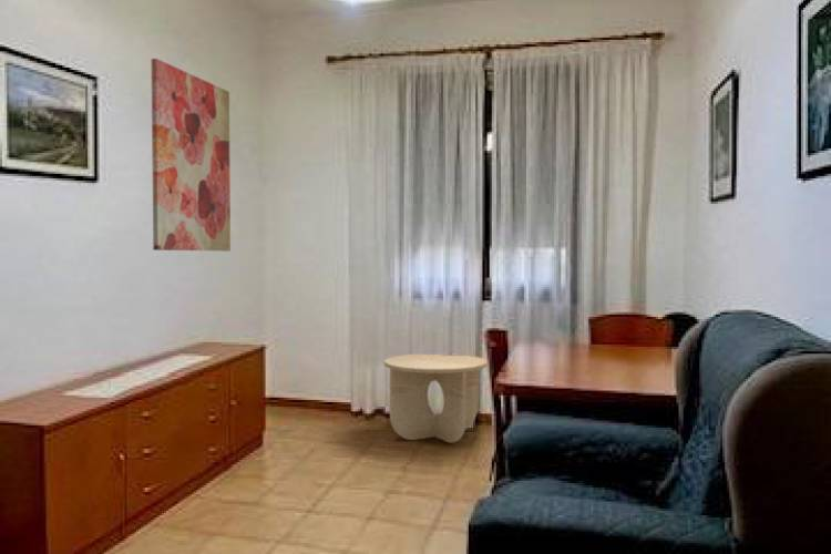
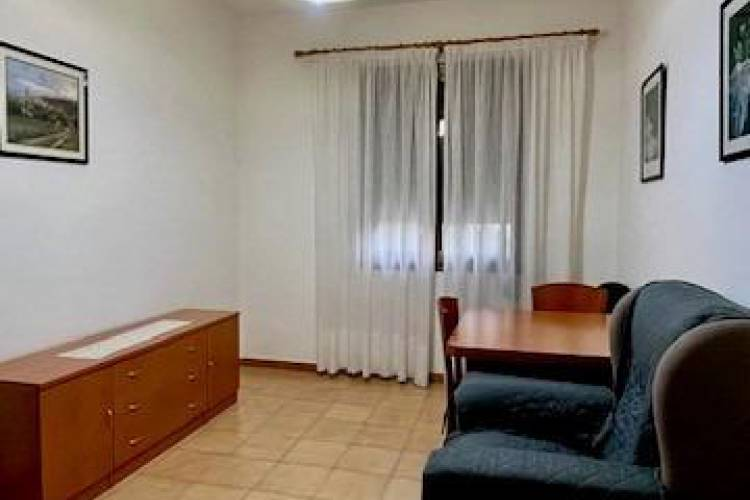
- wall art (194, 163)
- side table (428, 400)
